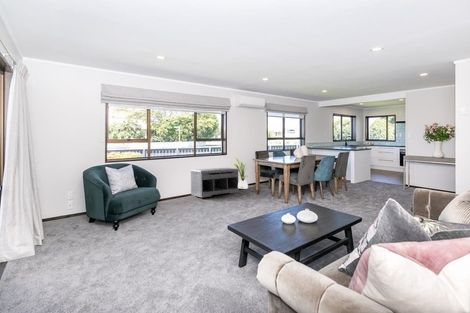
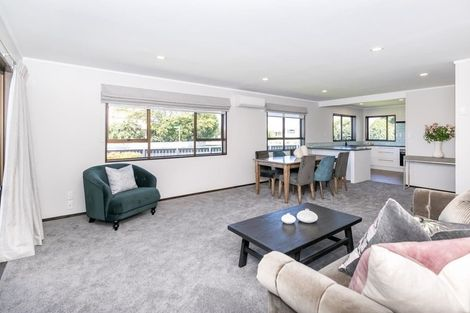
- bench (215, 181)
- house plant (241, 172)
